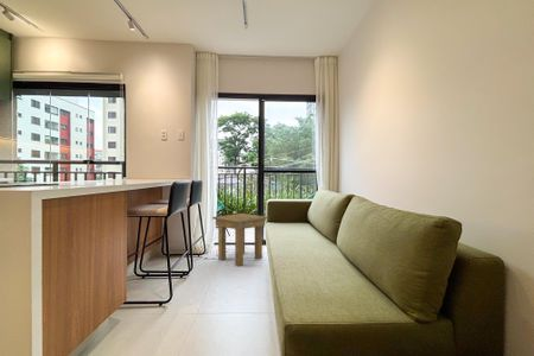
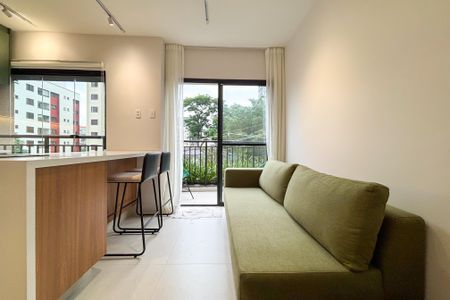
- side table (240, 237)
